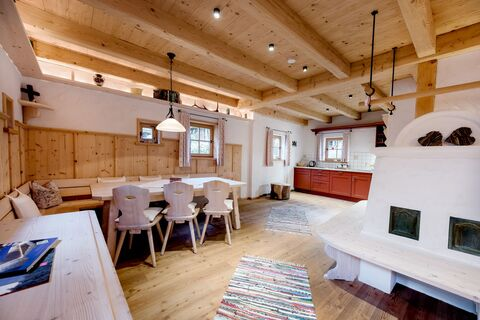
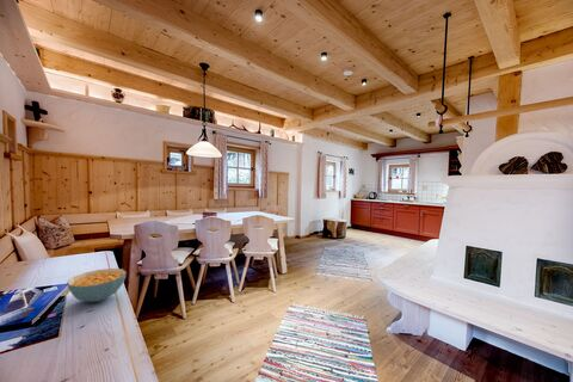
+ cereal bowl (98, 288)
